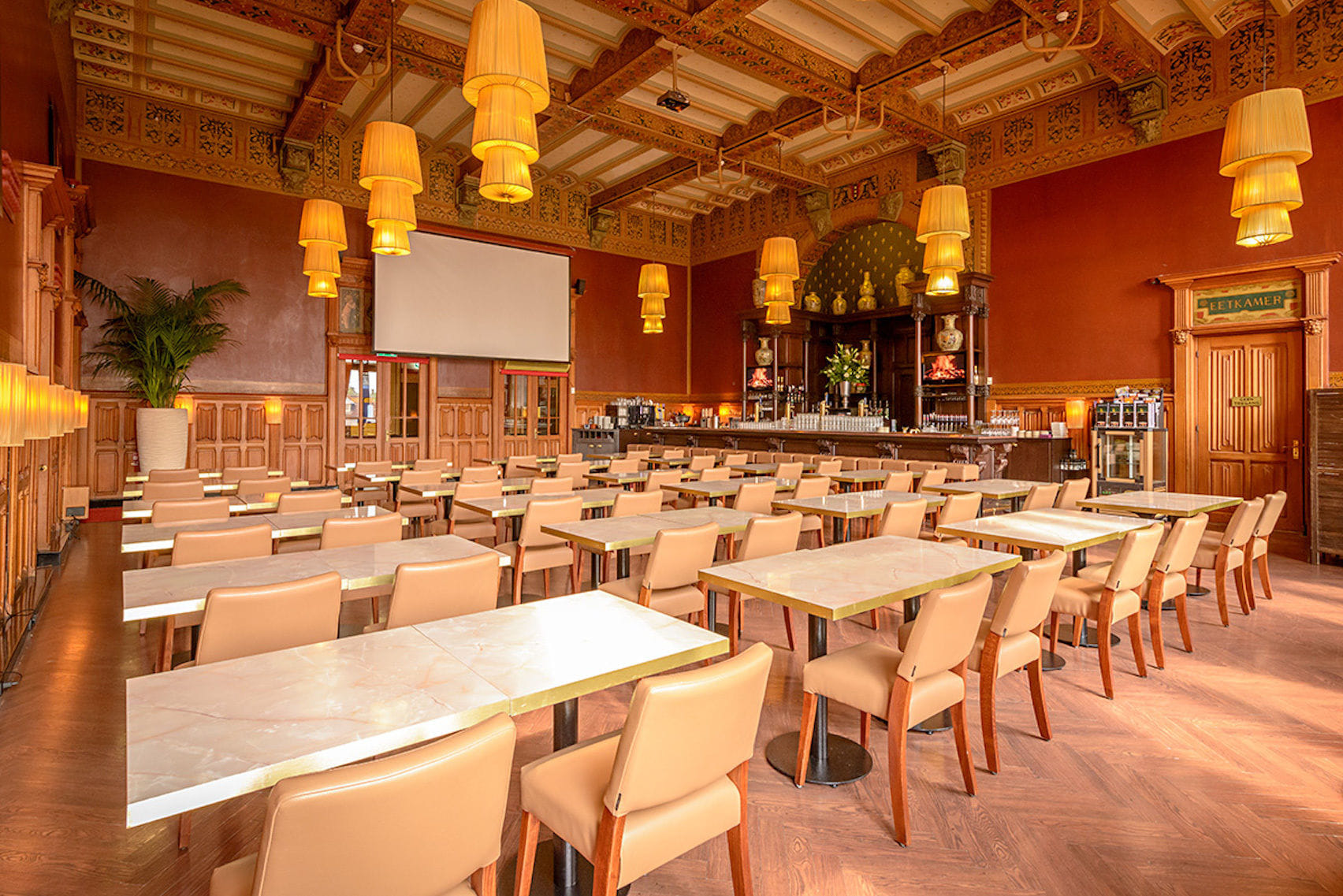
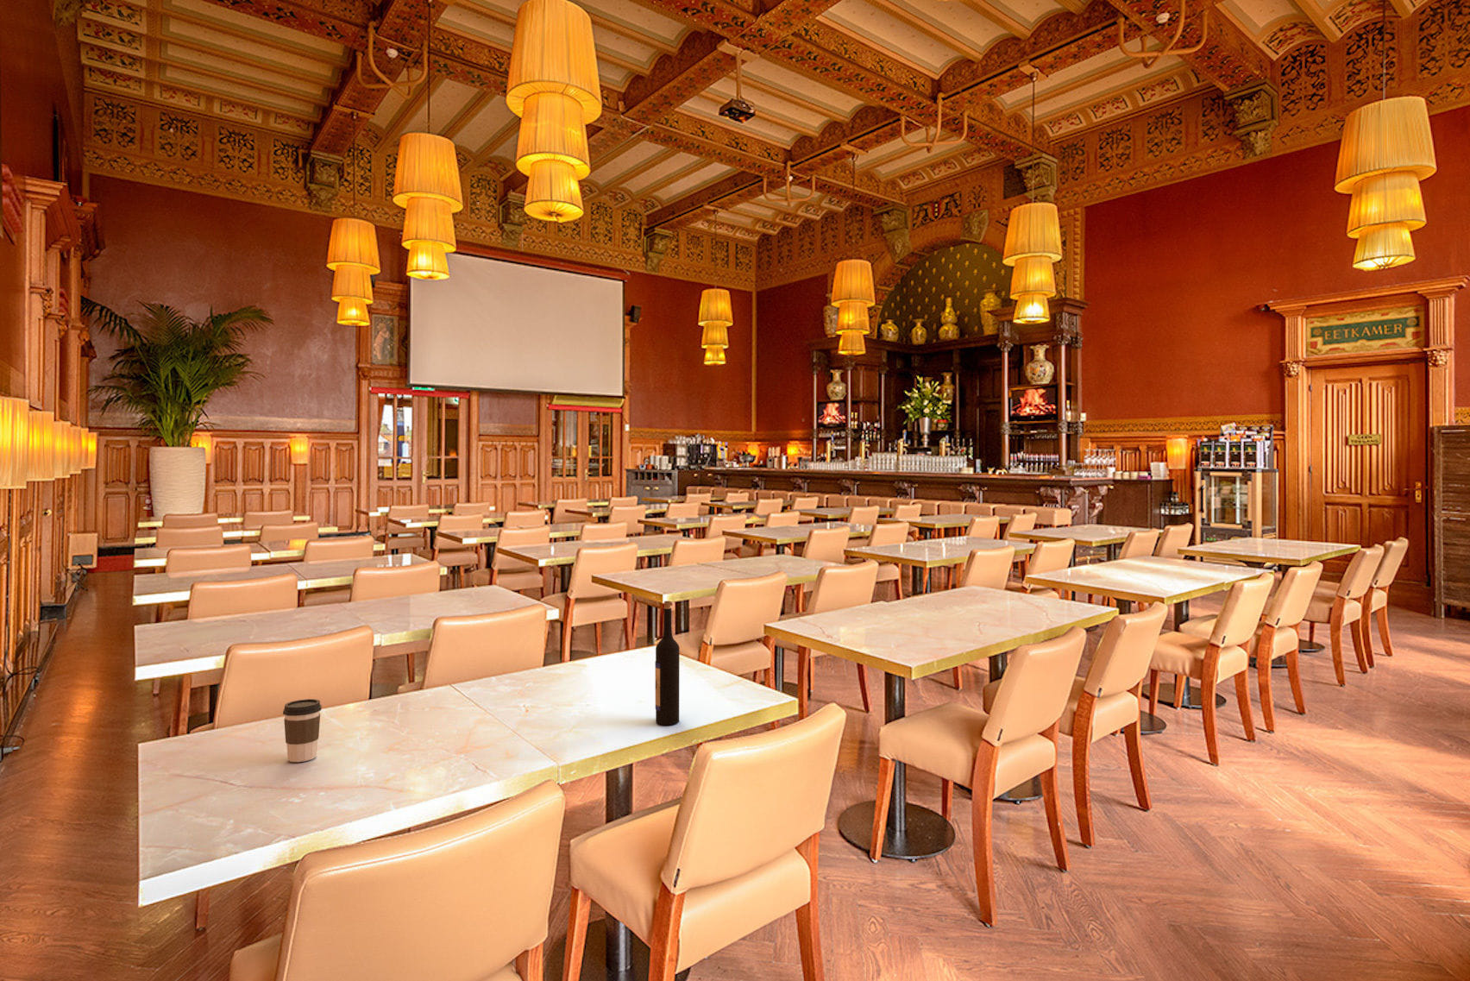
+ wine bottle (667, 661)
+ coffee cup (302, 730)
